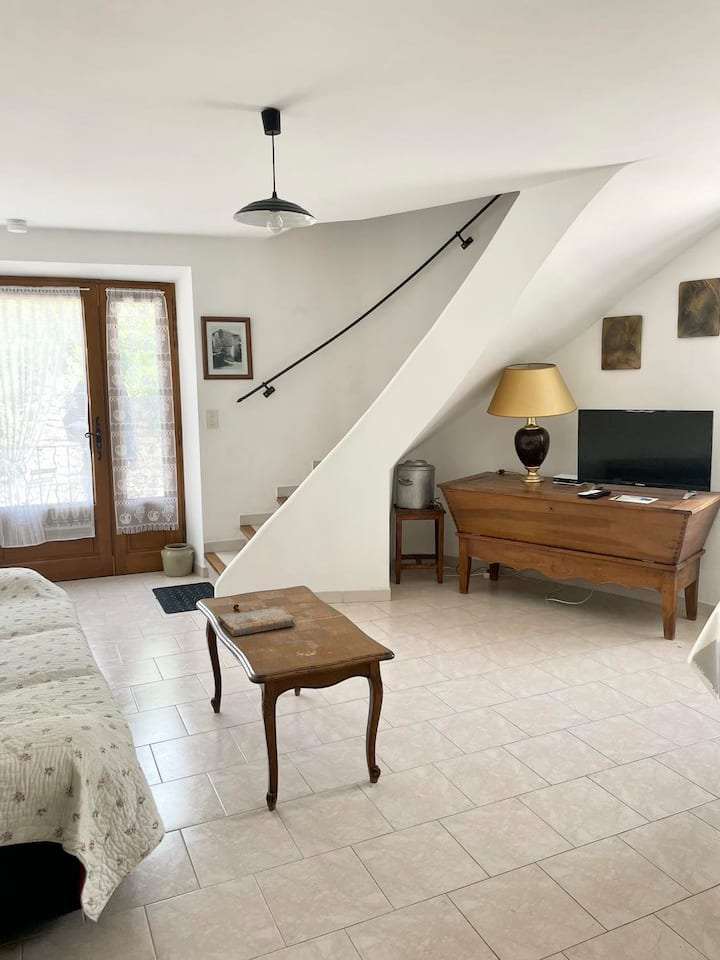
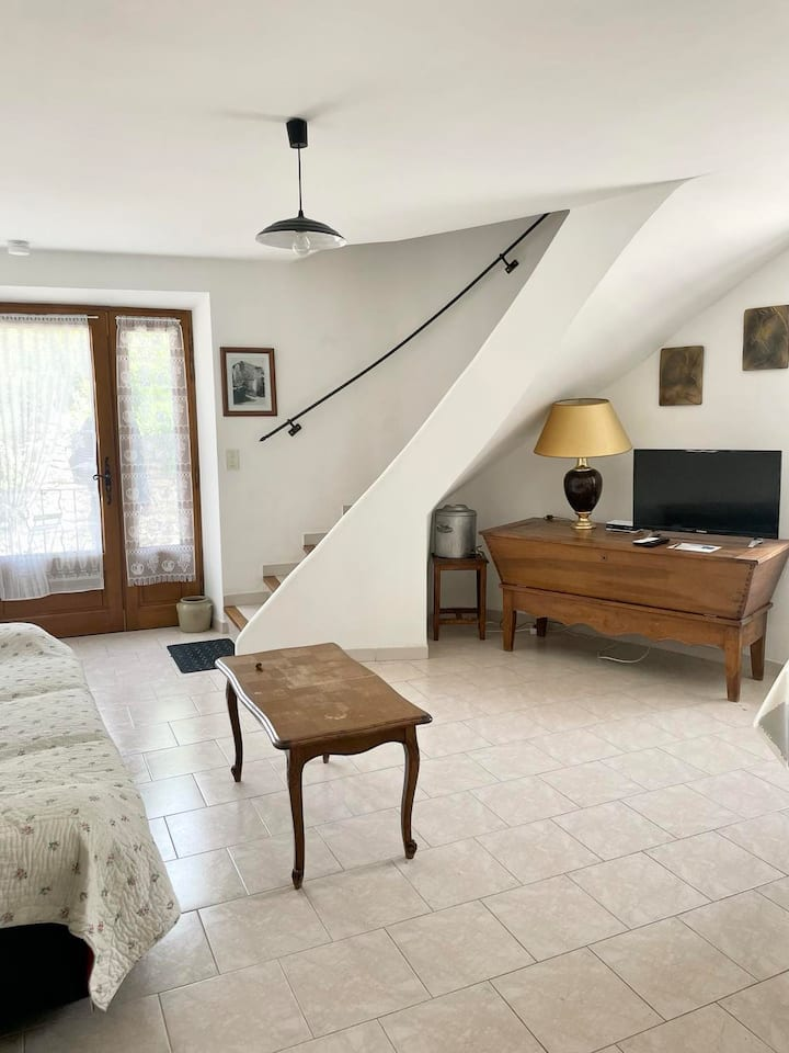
- book (256, 620)
